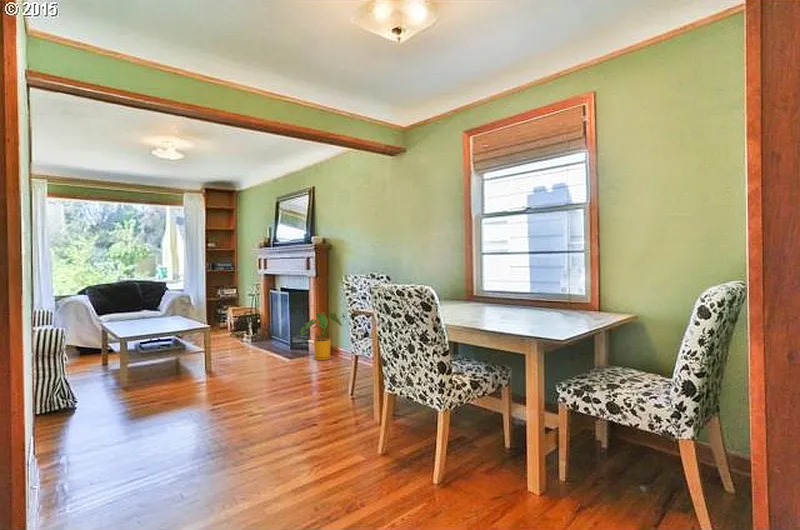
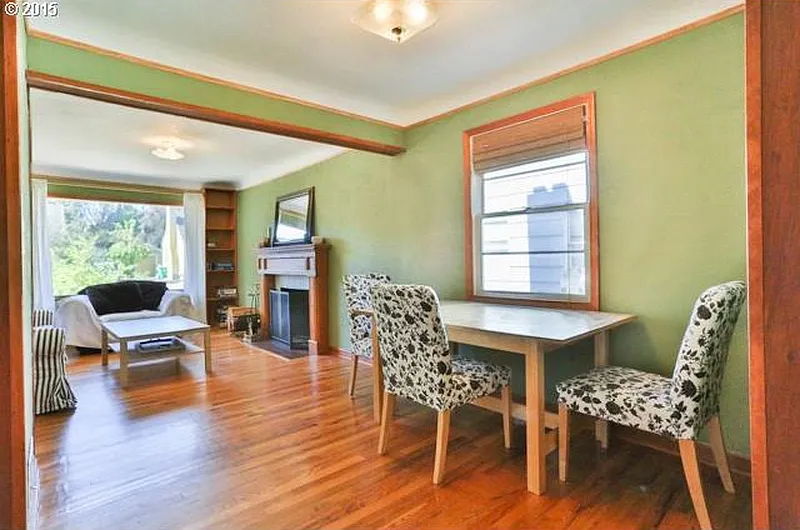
- house plant (322, 334)
